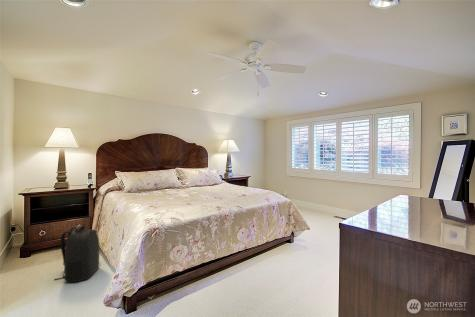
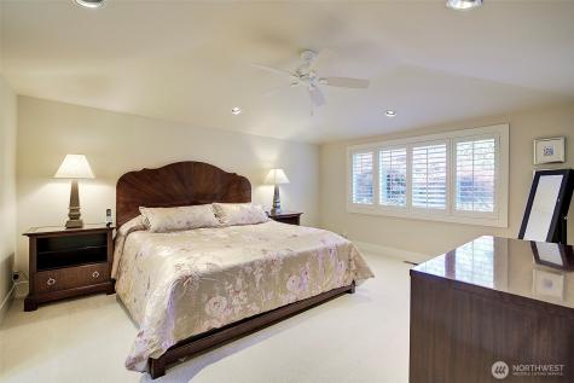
- backpack (77, 250)
